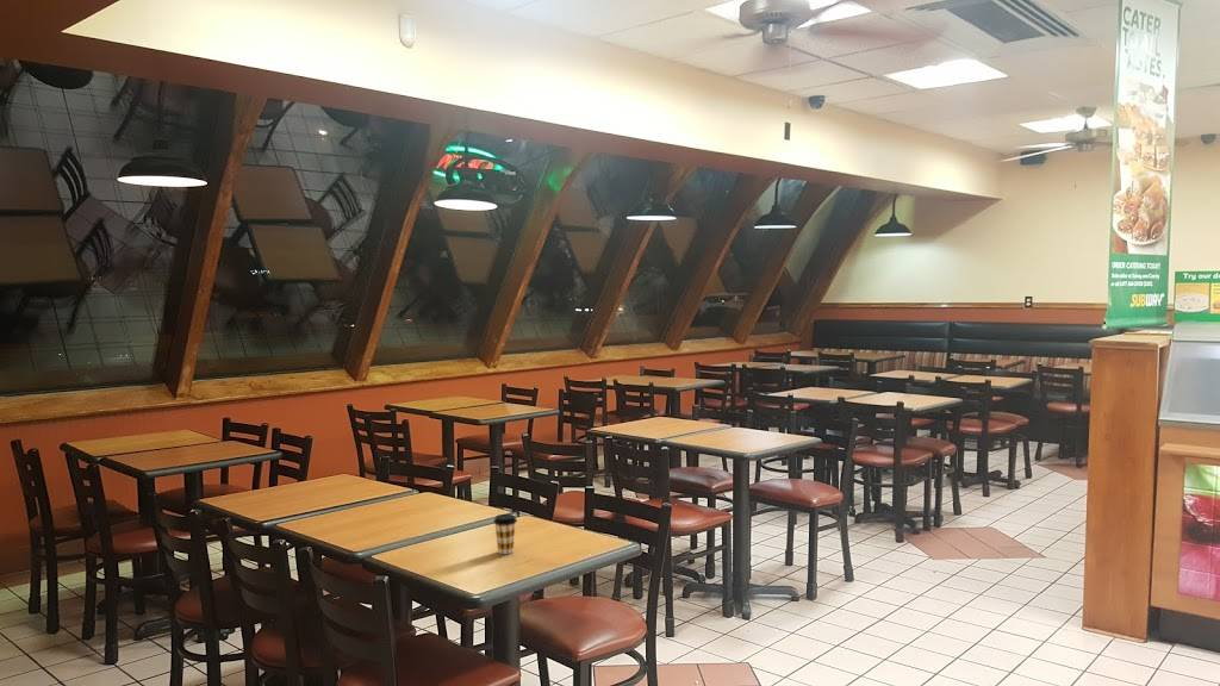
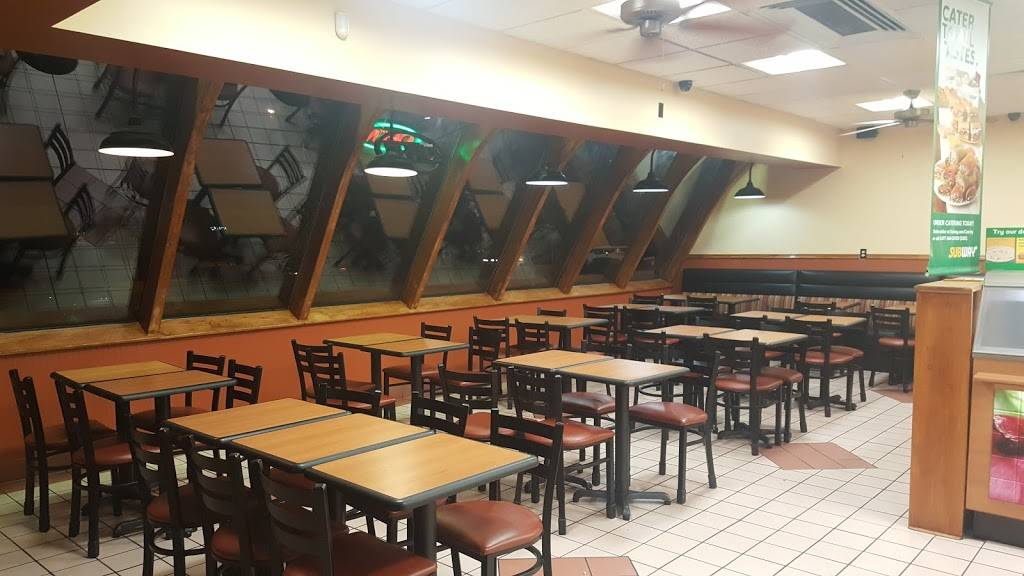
- coffee cup (505, 534)
